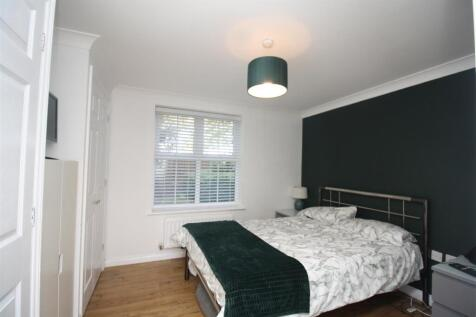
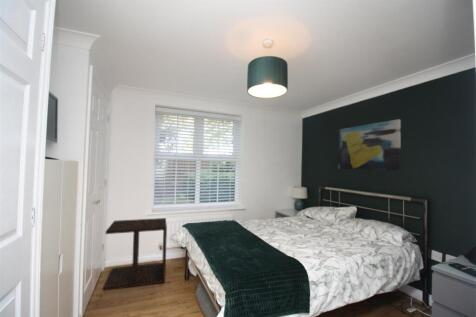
+ side table (138, 250)
+ wall art (365, 147)
